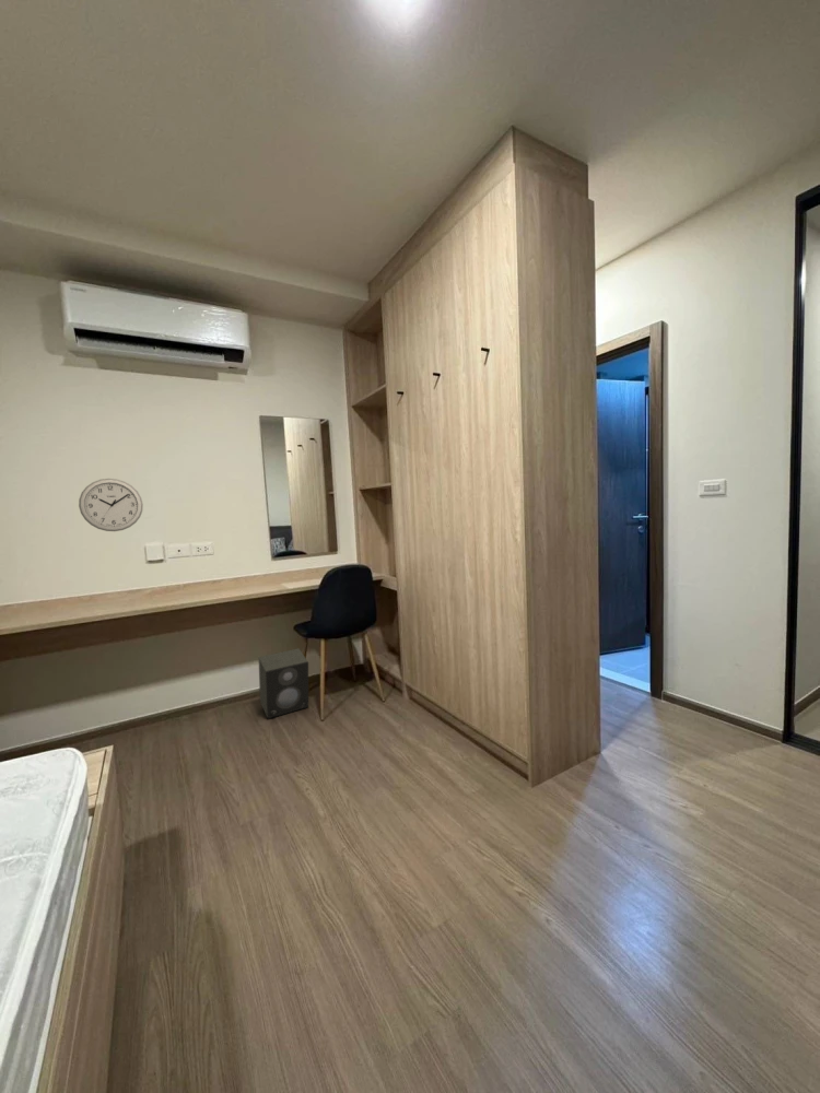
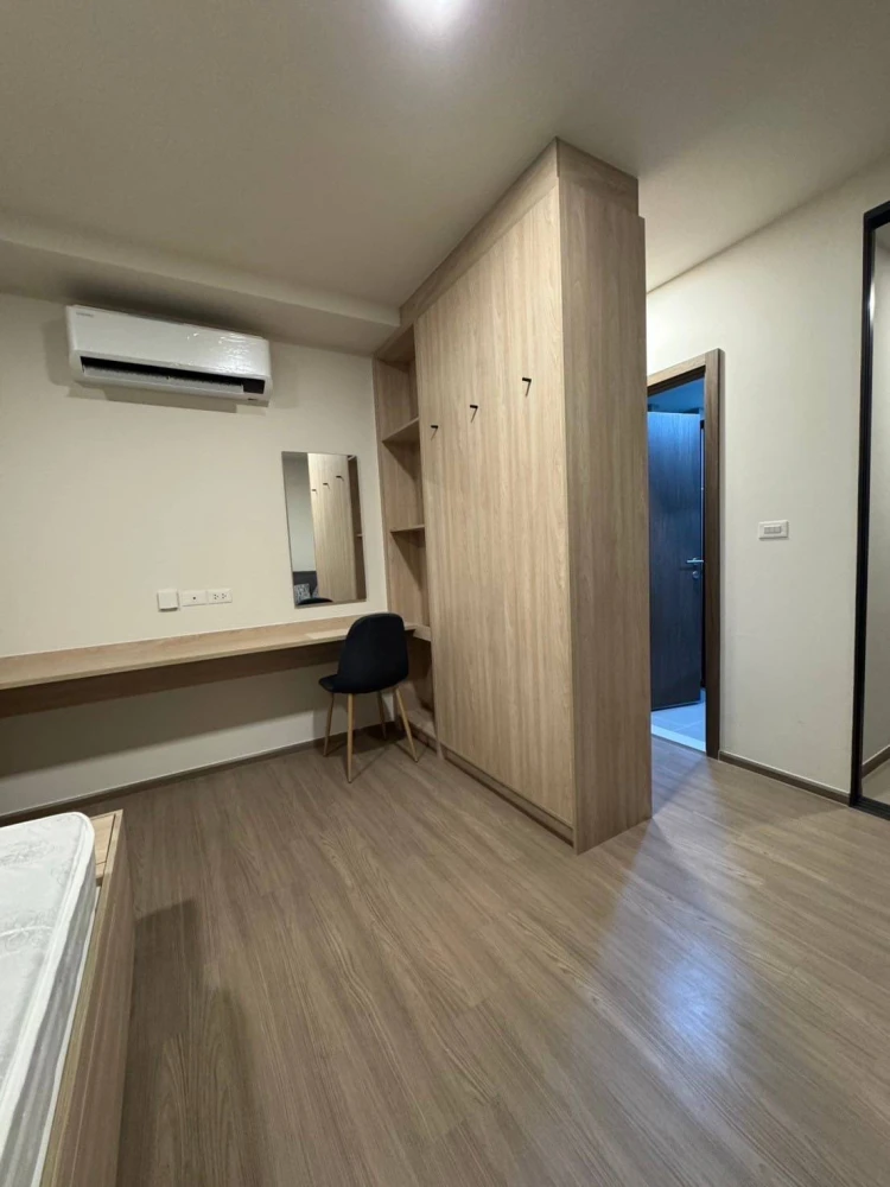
- speaker (279, 677)
- wall clock (112, 505)
